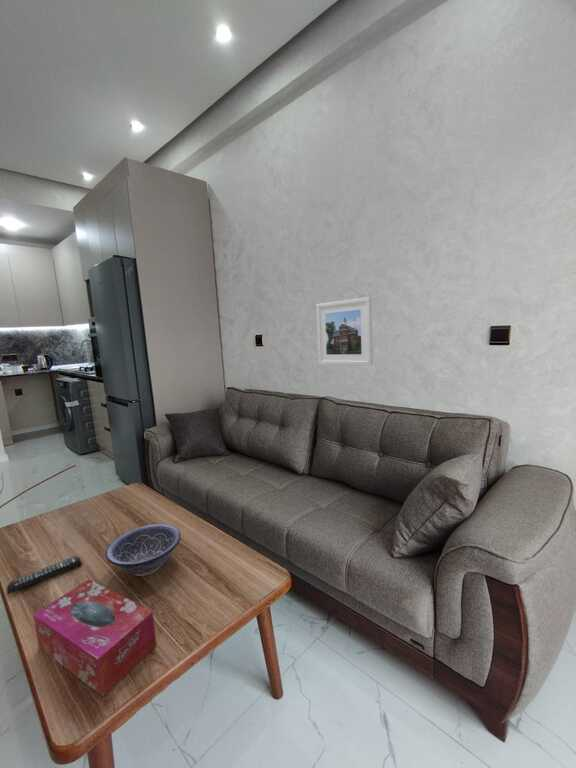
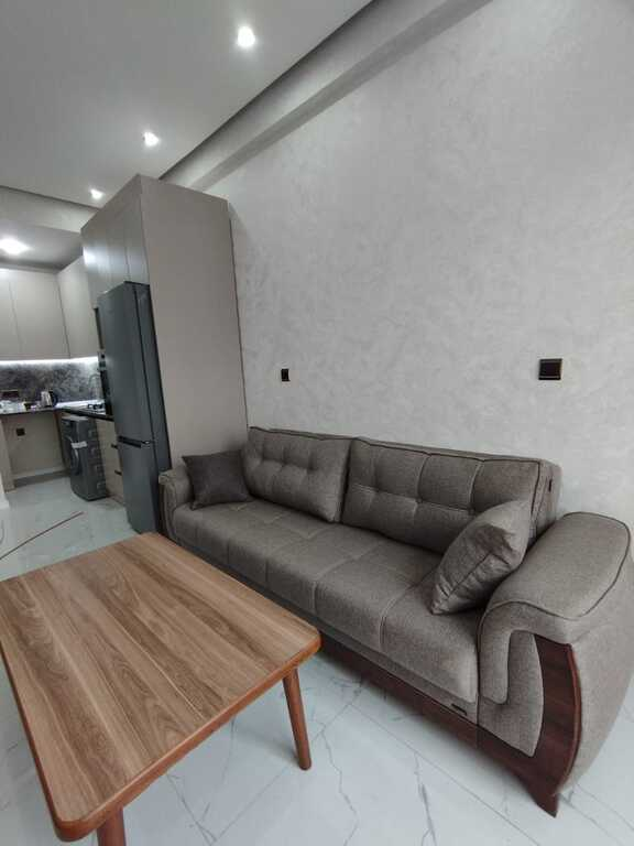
- decorative bowl (145, 554)
- remote control (45, 573)
- tissue box (94, 629)
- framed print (343, 333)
